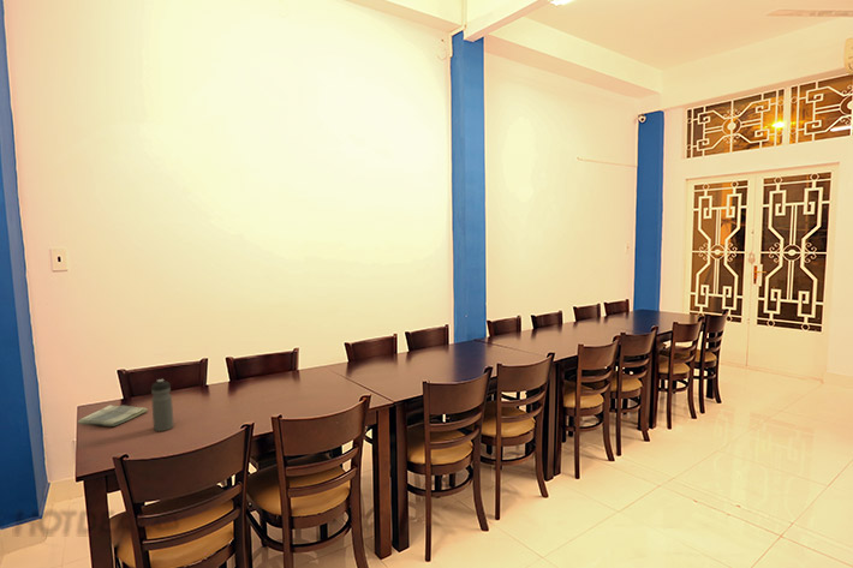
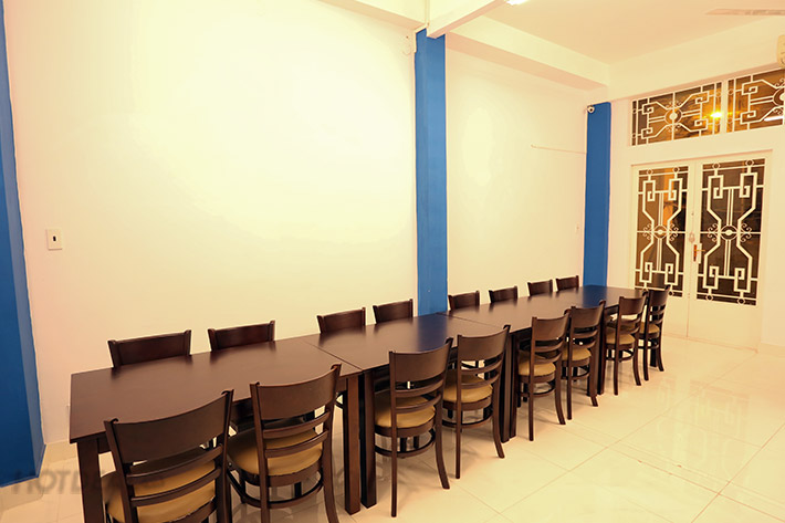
- water bottle (161, 403)
- dish towel (114, 414)
